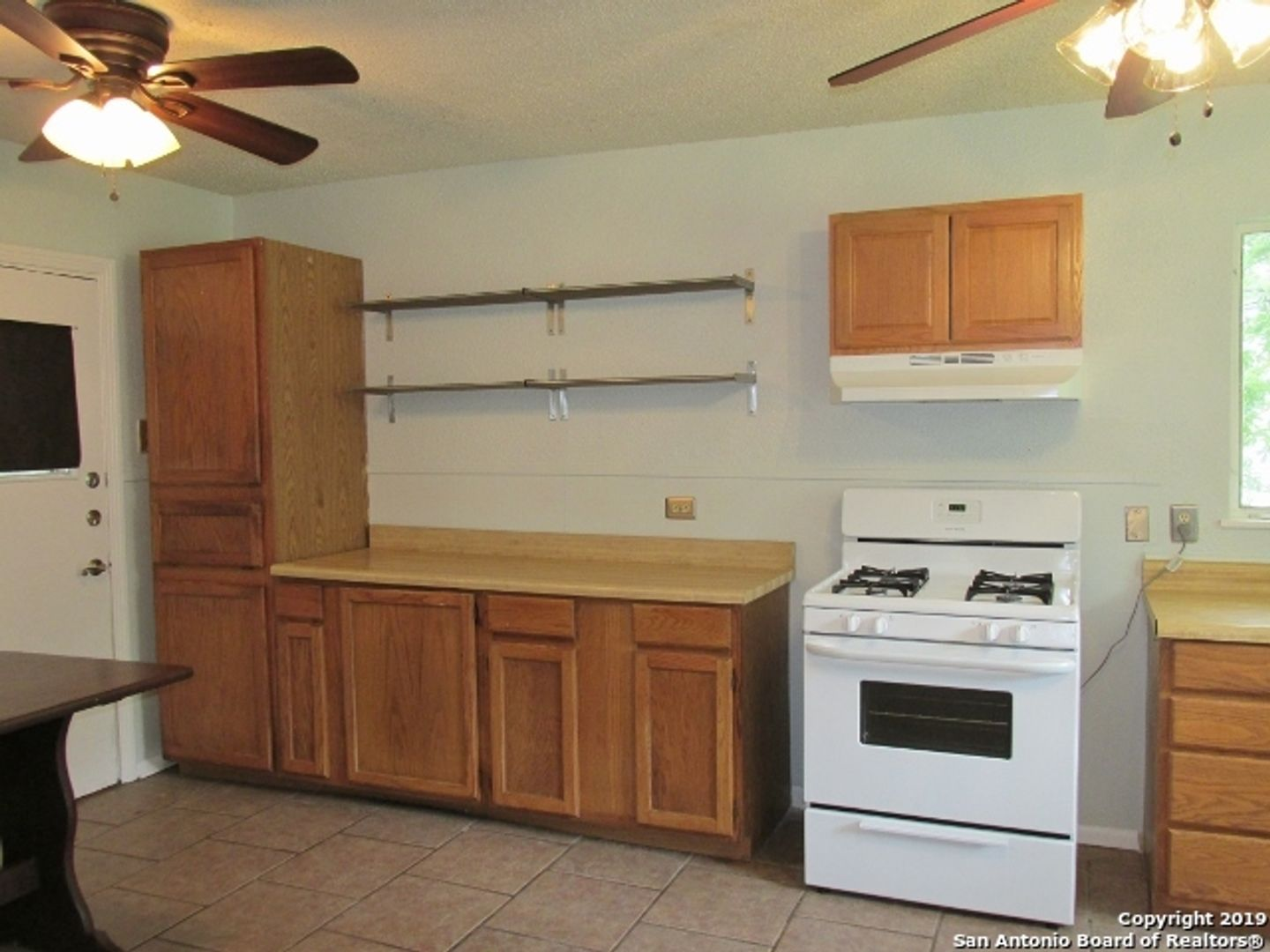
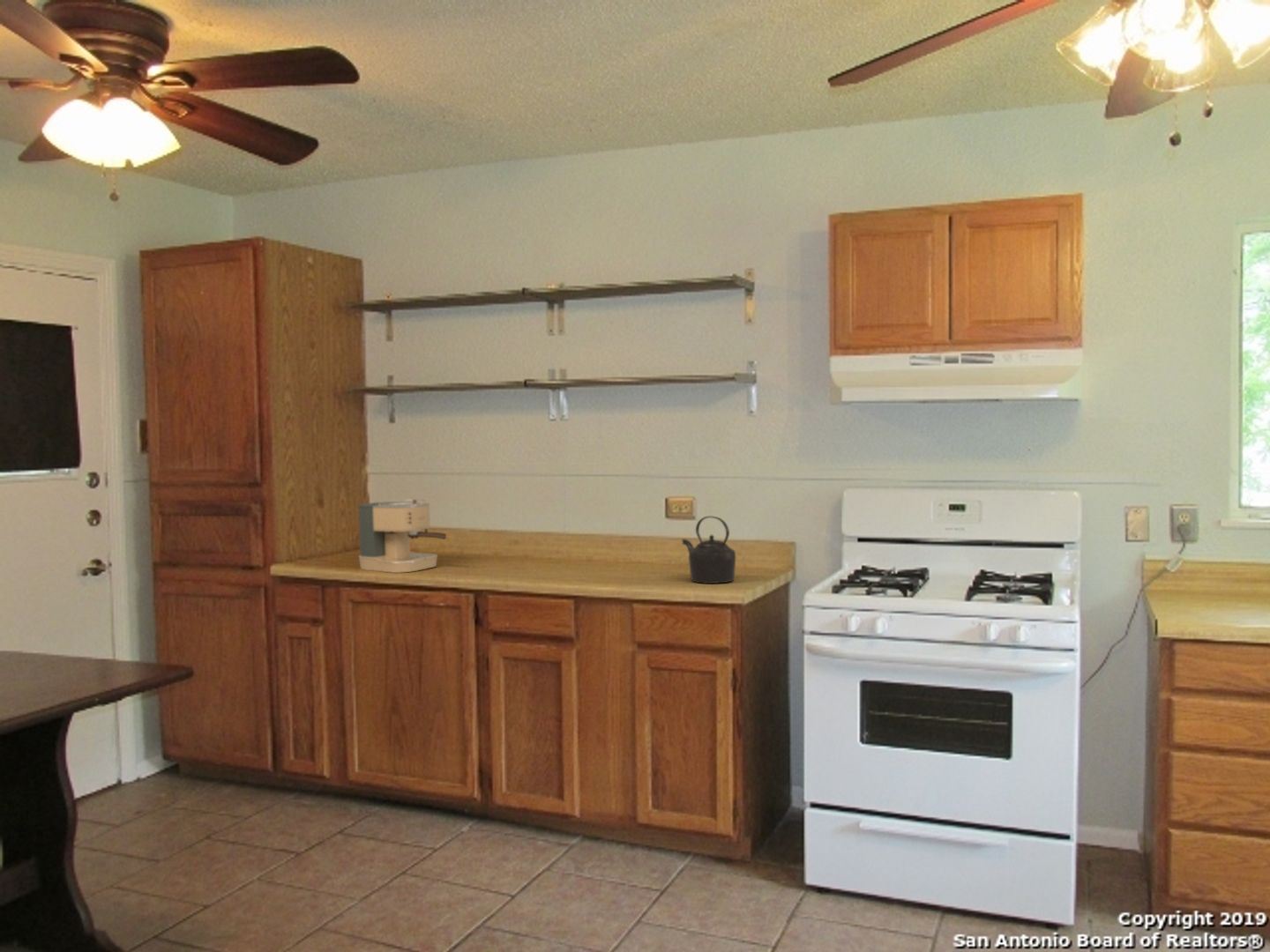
+ coffee maker (404, 533)
+ kettle (705, 547)
